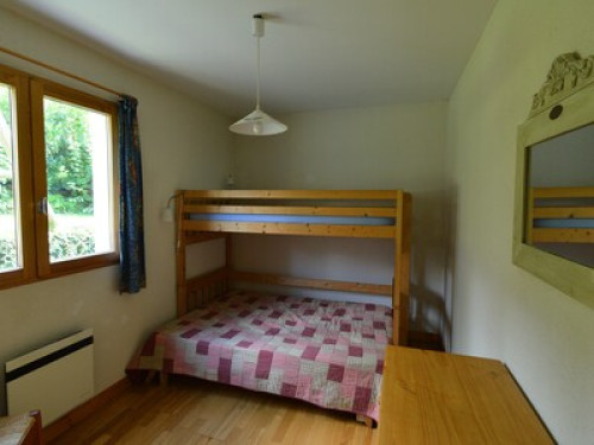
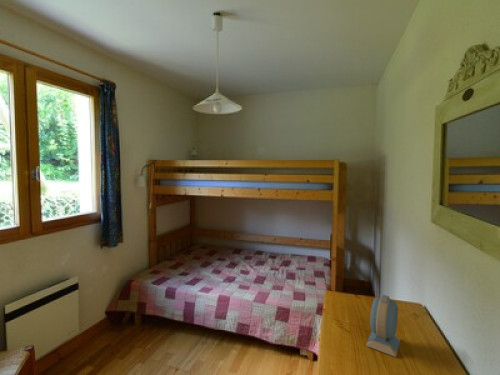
+ alarm clock (384, 319)
